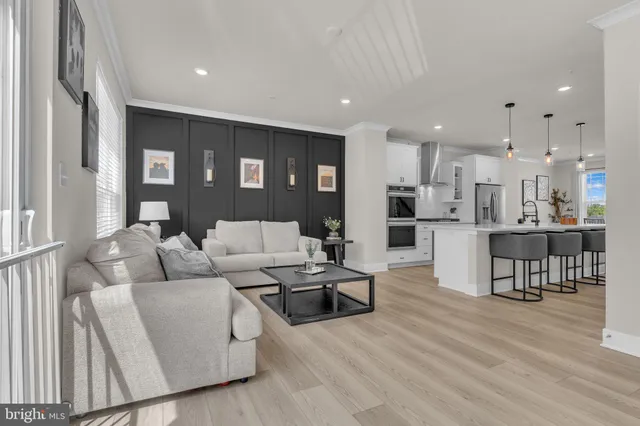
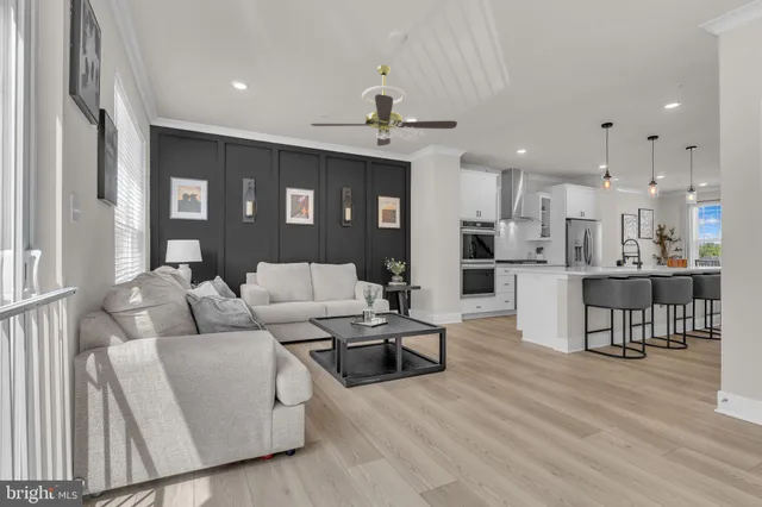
+ ceiling fan (383, 106)
